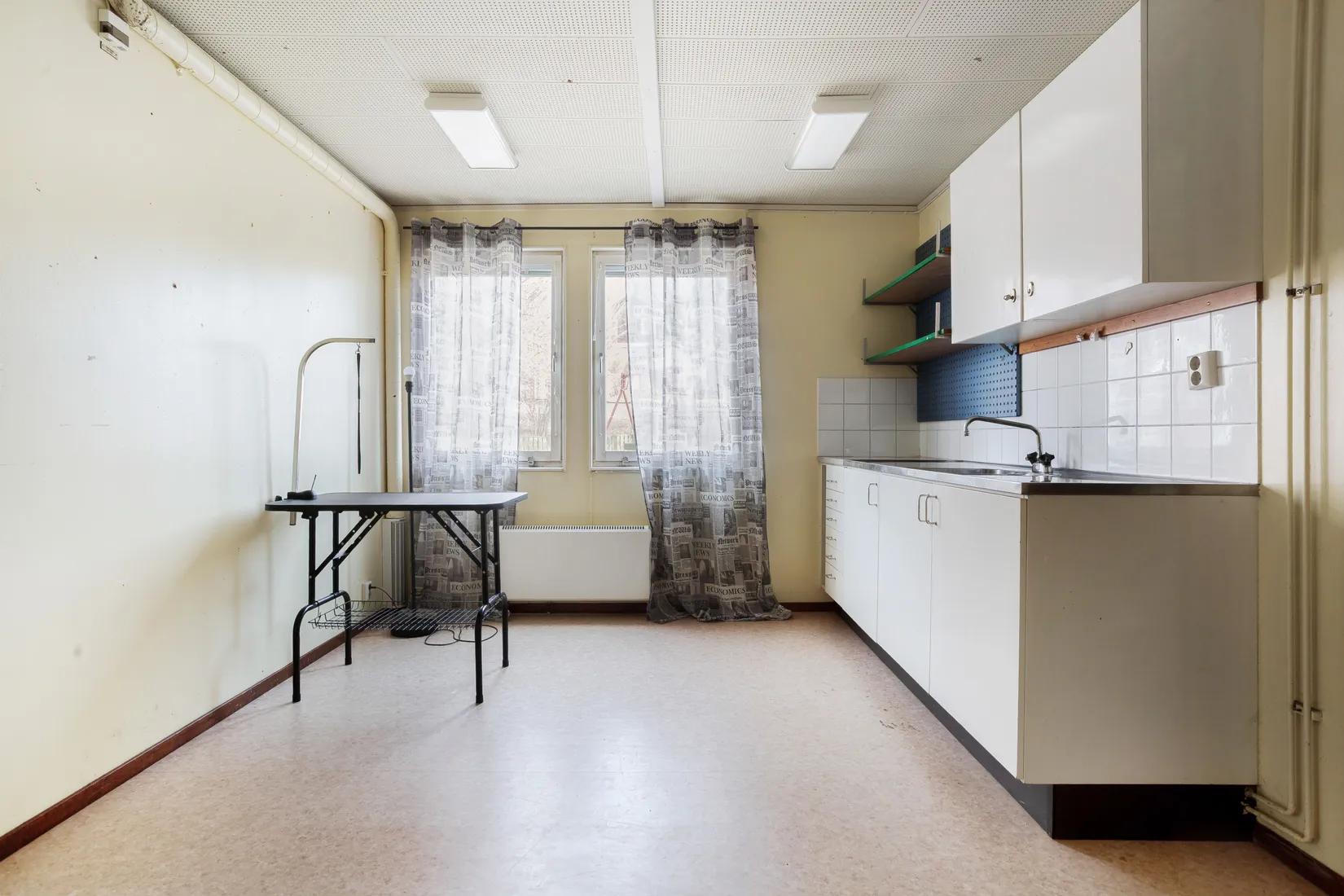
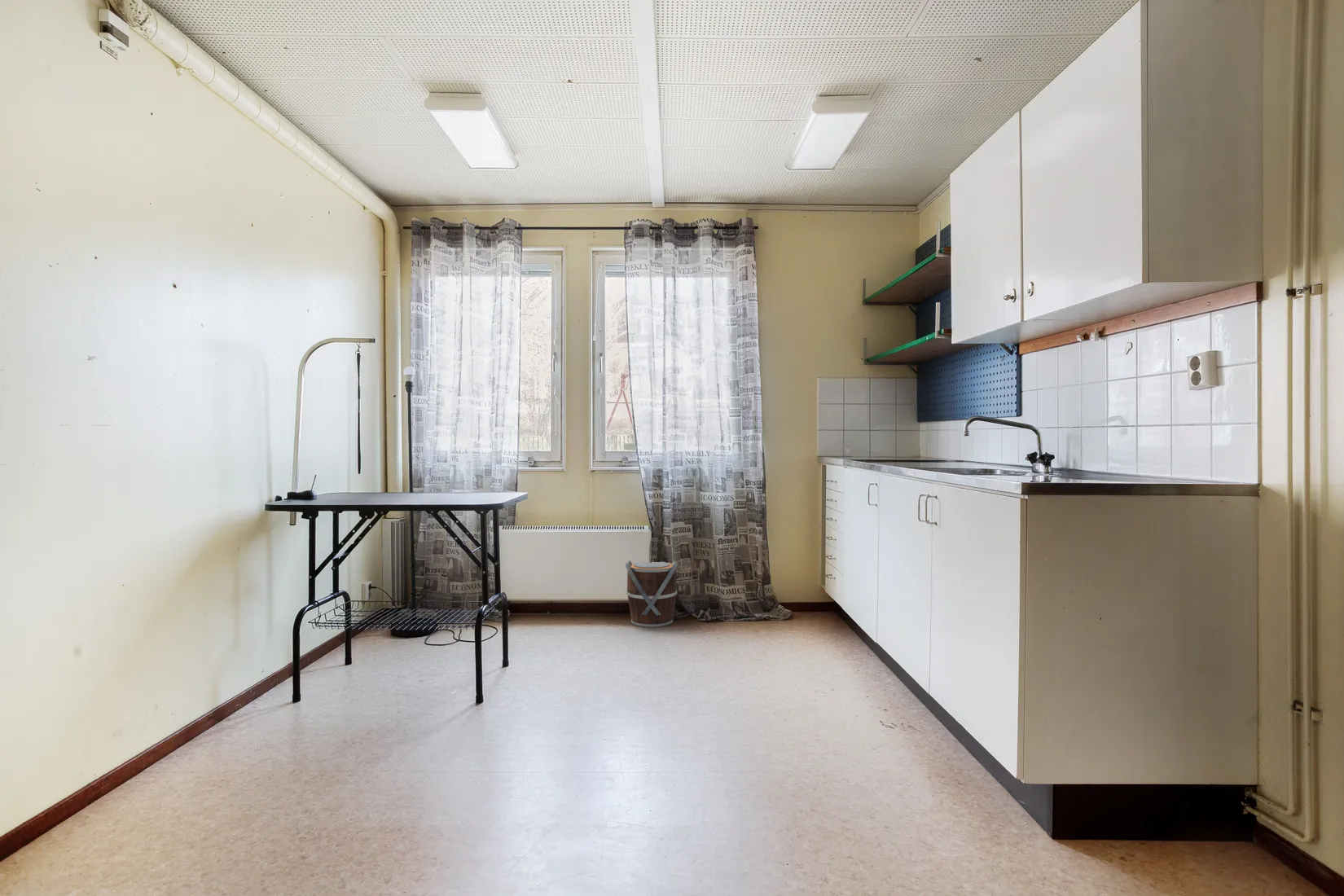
+ bucket (652, 591)
